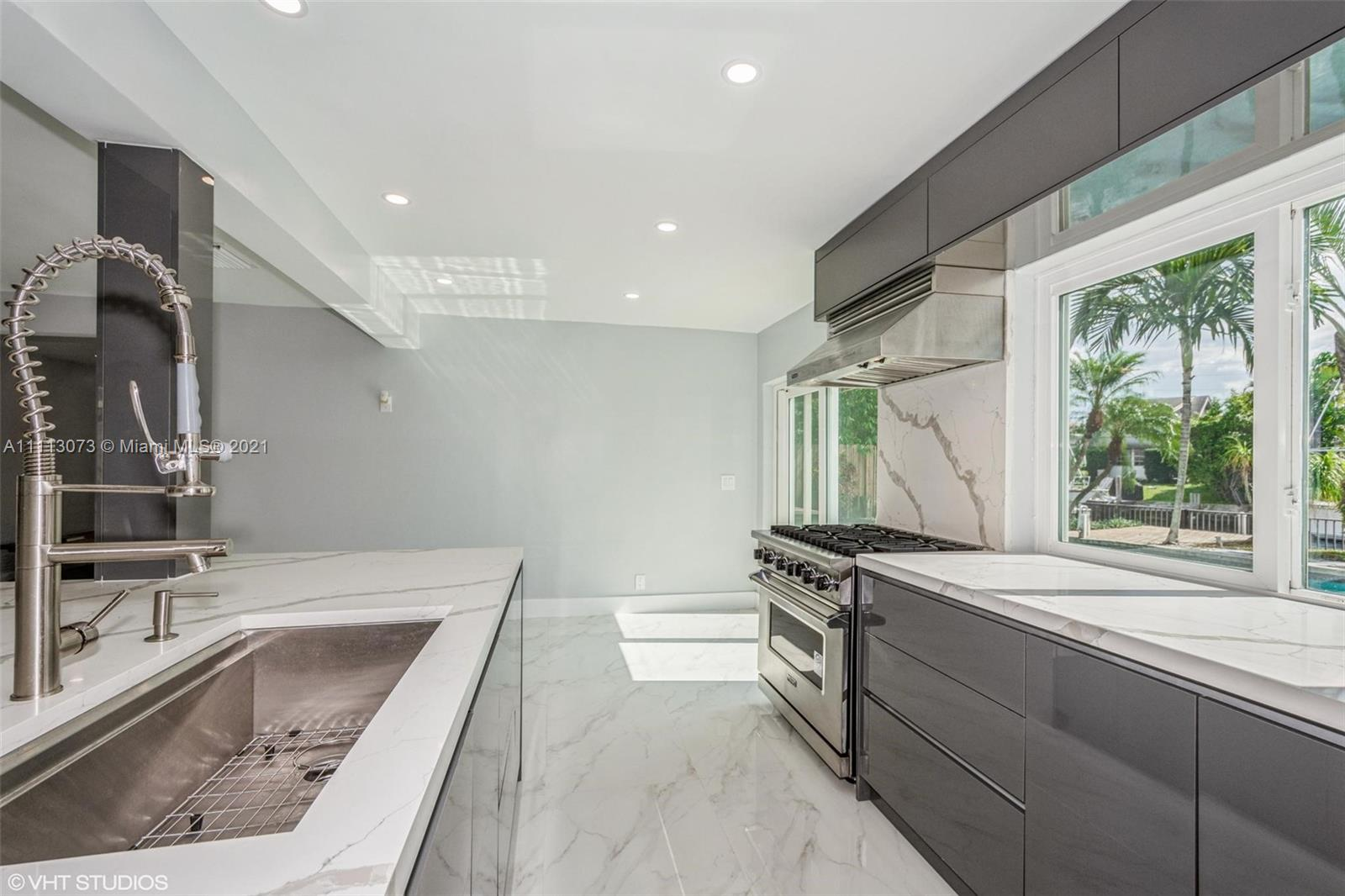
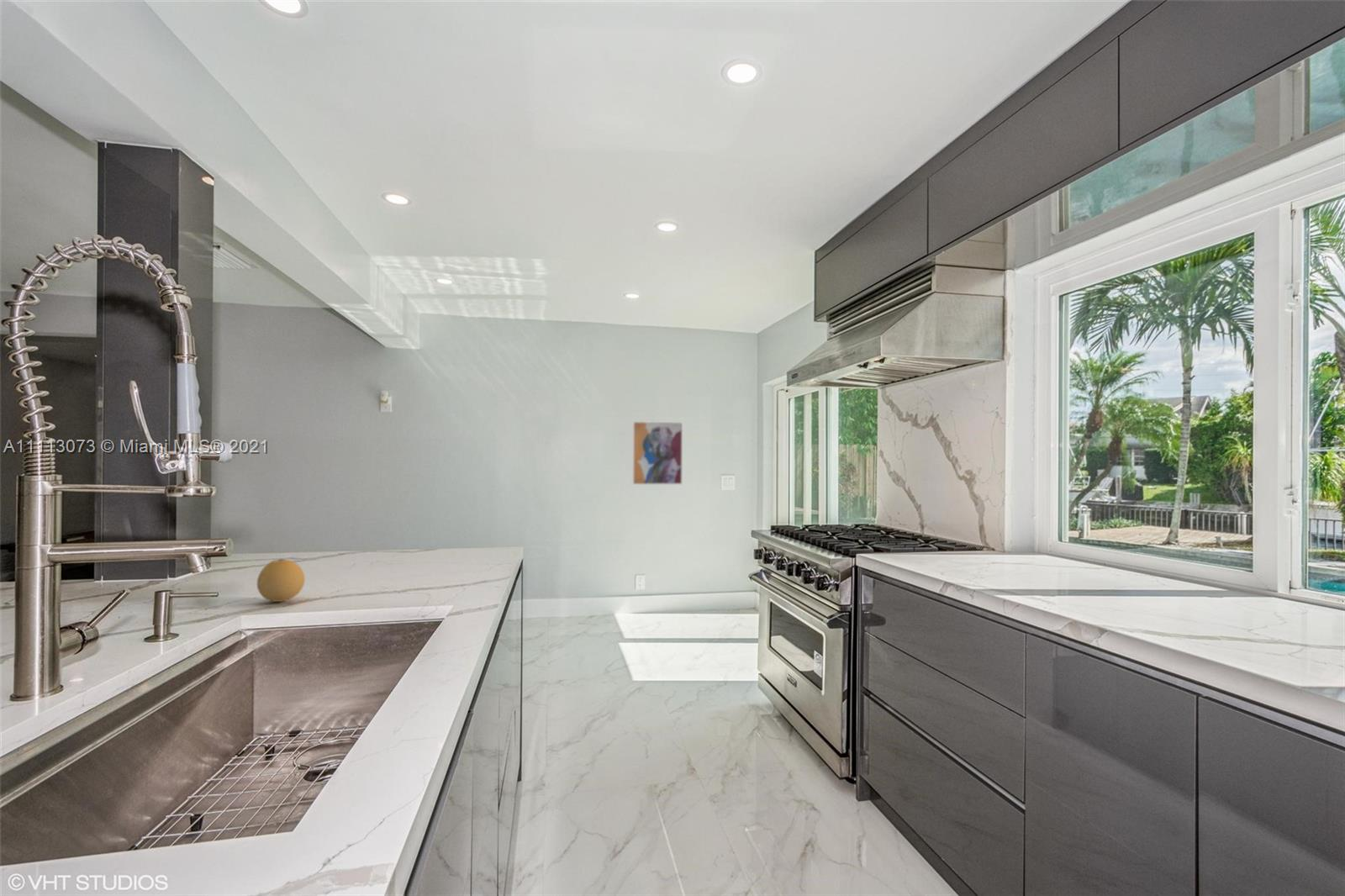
+ fruit (281, 580)
+ wall art (657, 453)
